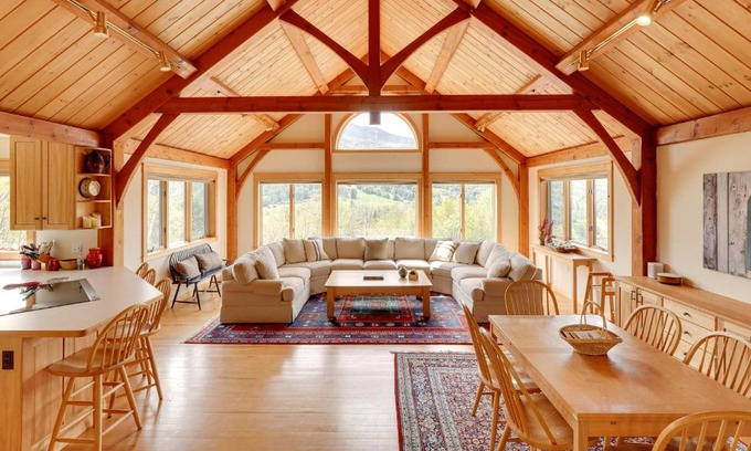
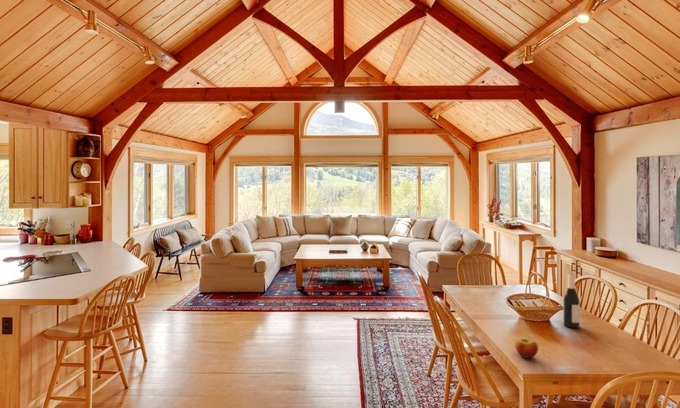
+ wine bottle (571, 299)
+ apple (526, 347)
